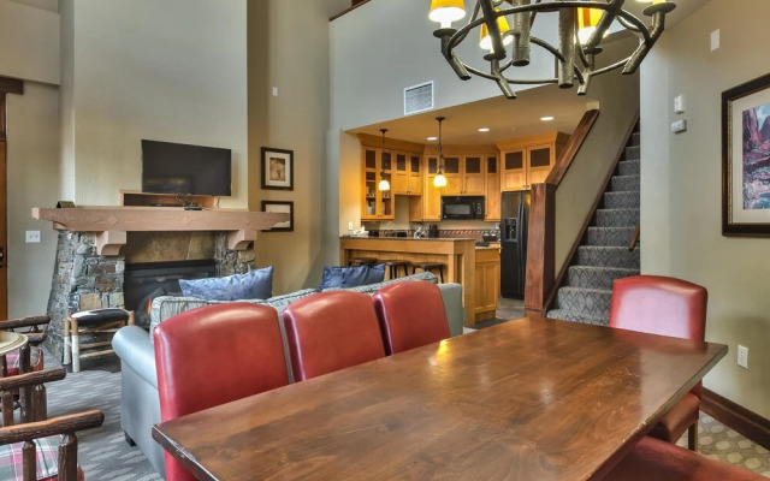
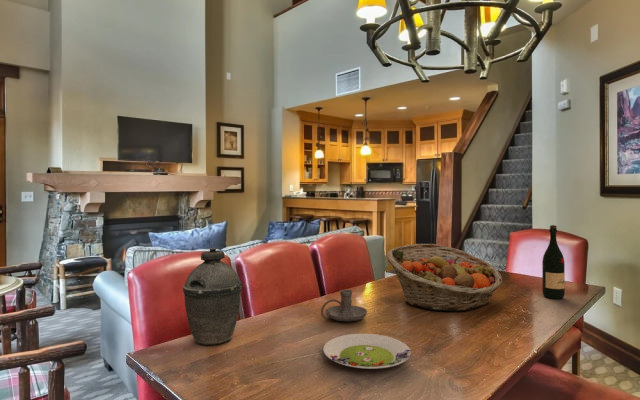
+ wine bottle (553, 261)
+ salad plate (366, 351)
+ fruit basket (443, 274)
+ candle holder (342, 305)
+ kettle (213, 293)
